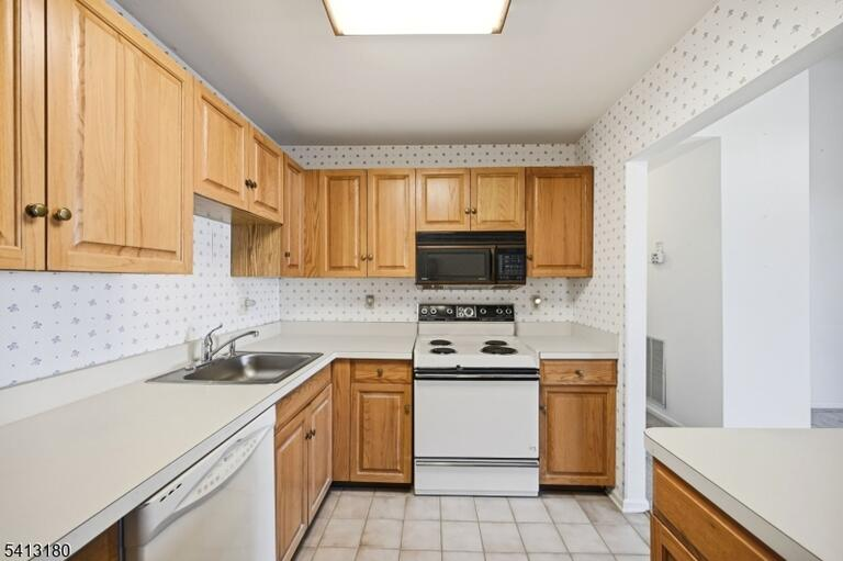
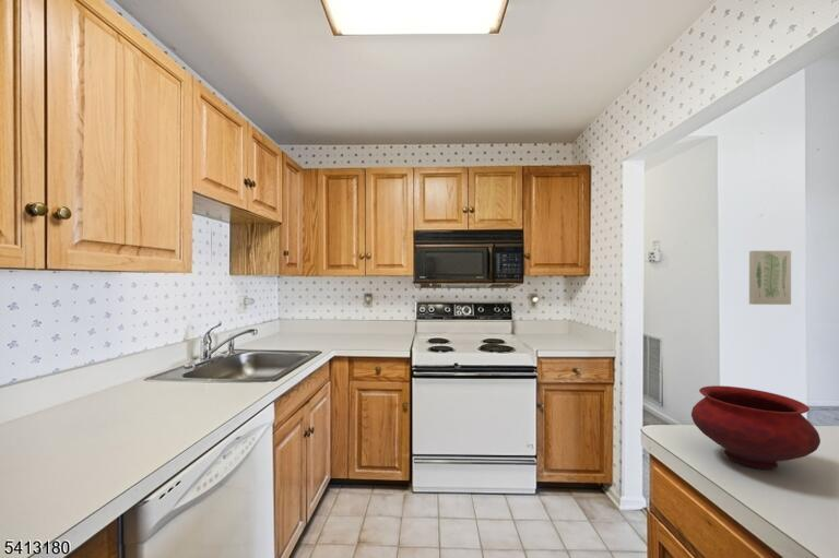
+ bowl (749, 429)
+ wall art (769, 277)
